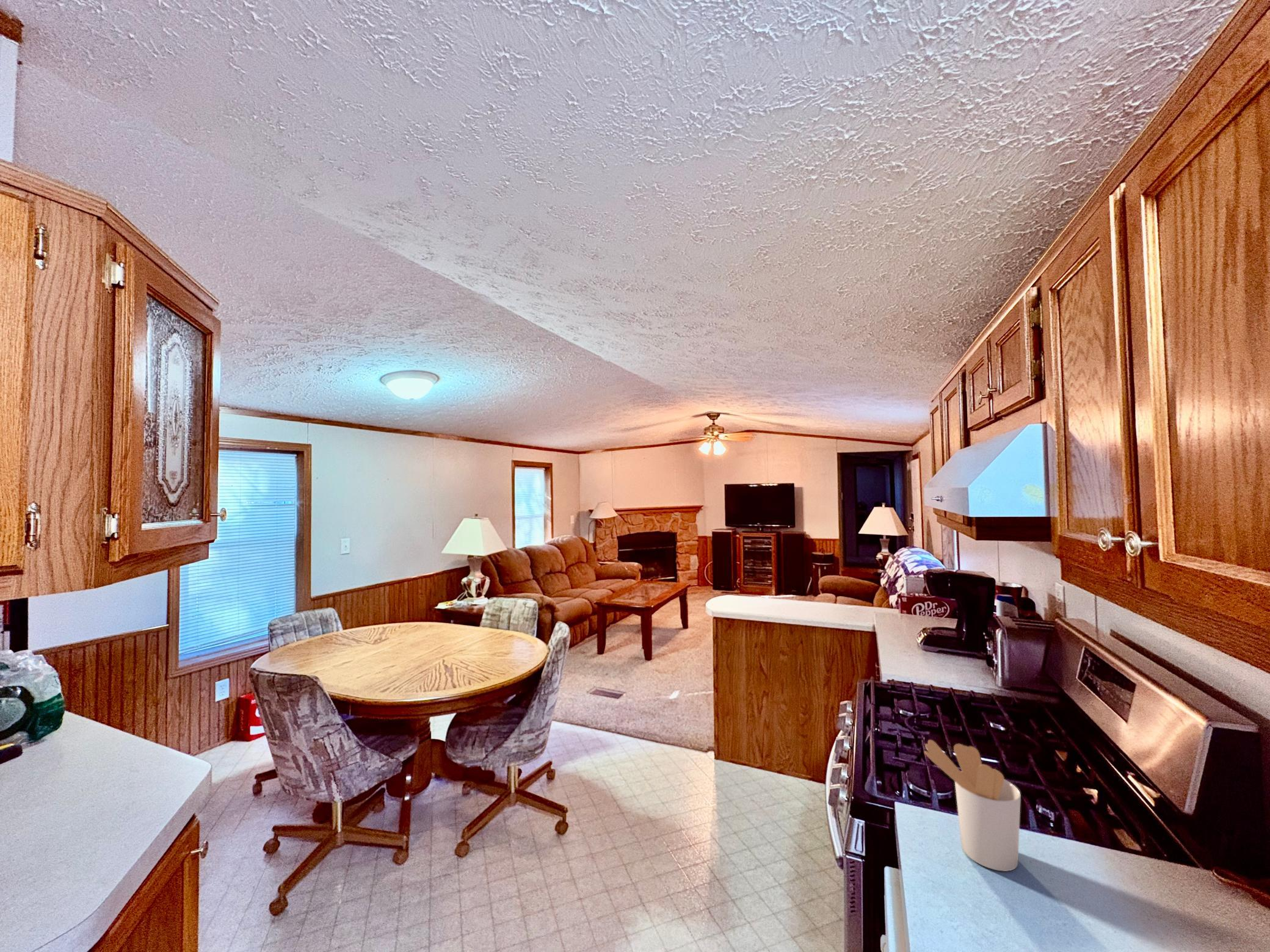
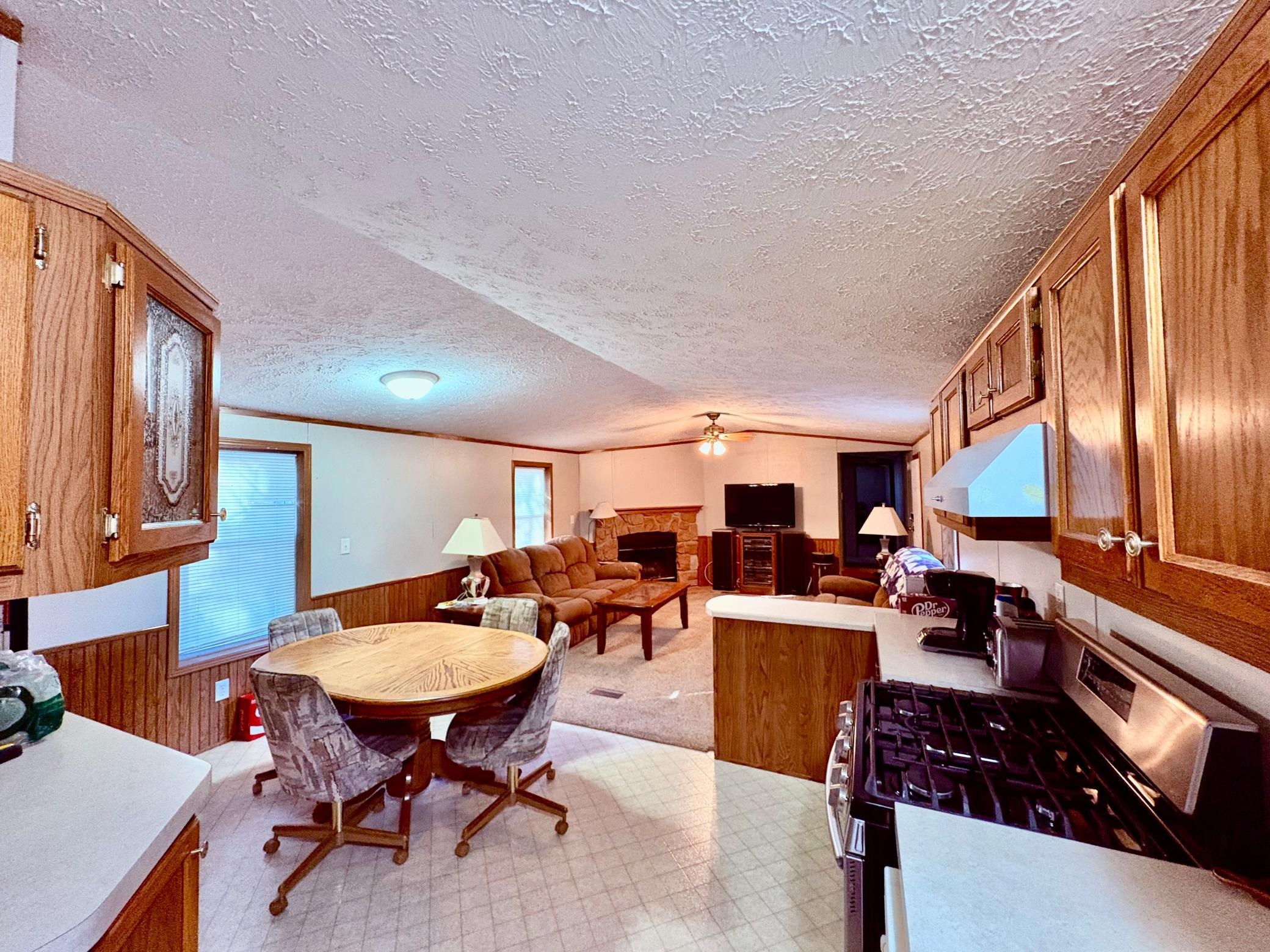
- utensil holder (970, 799)
